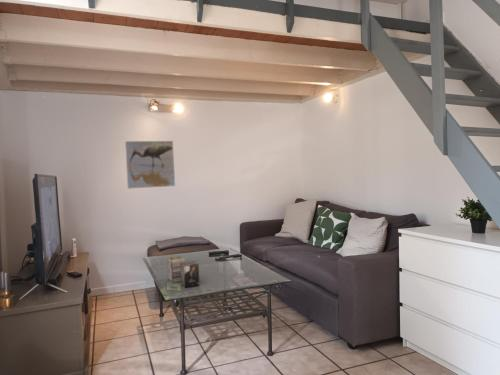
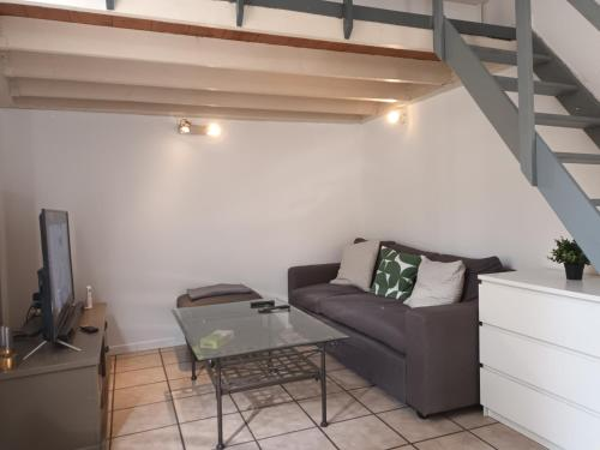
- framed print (150, 164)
- magazine (183, 271)
